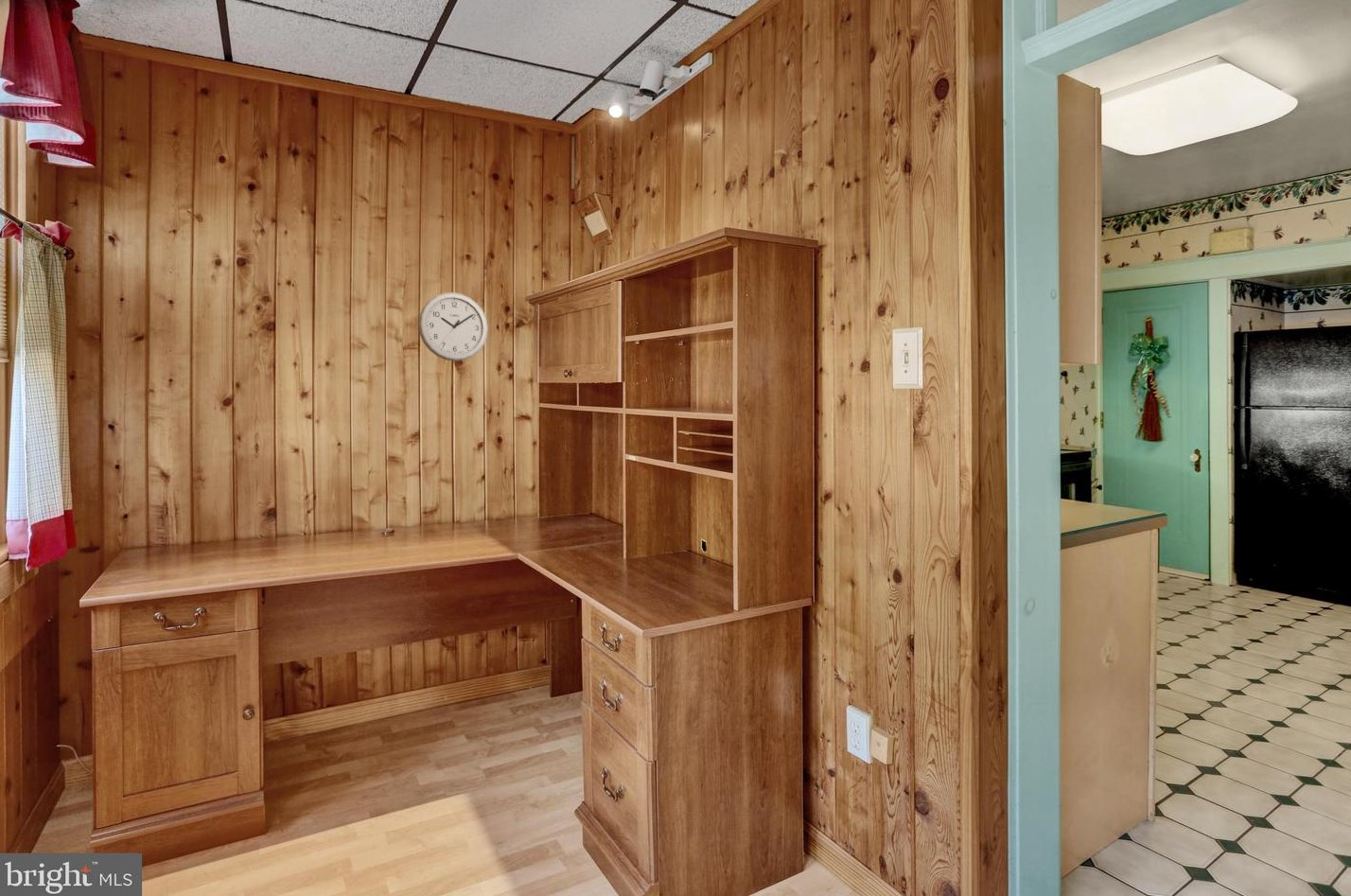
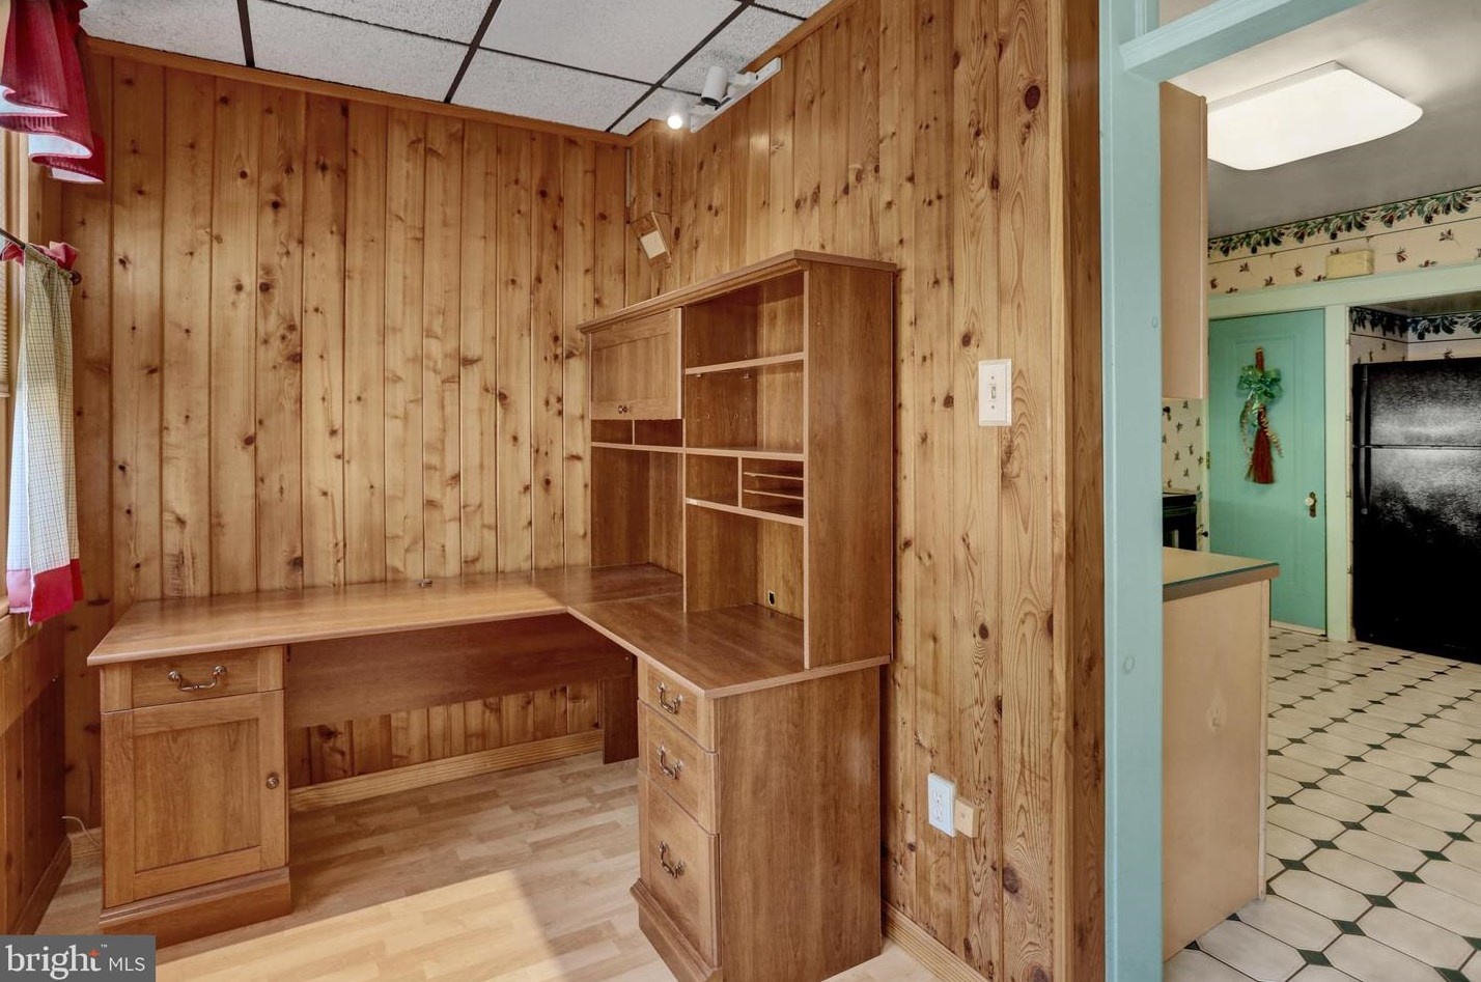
- wall clock (454, 326)
